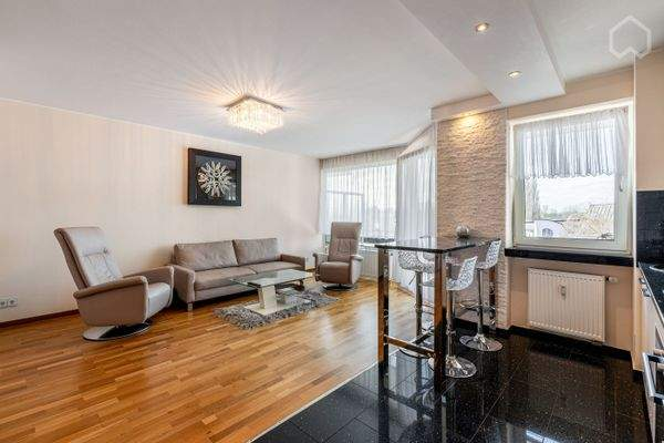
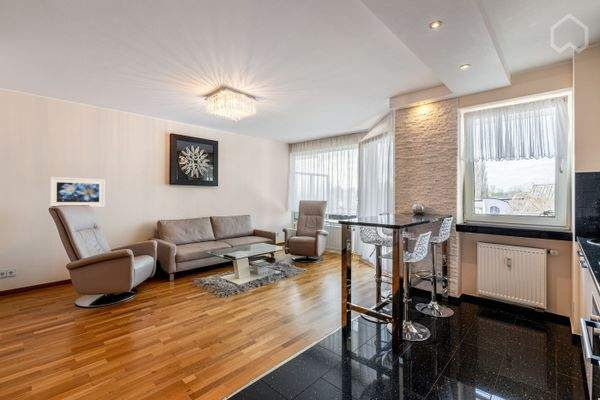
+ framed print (78, 192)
